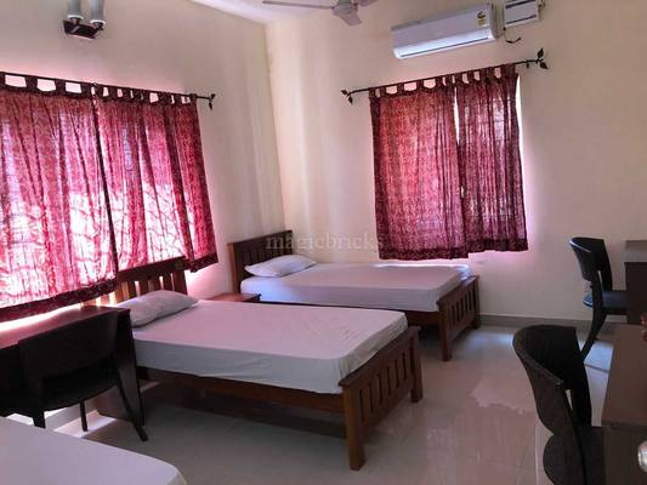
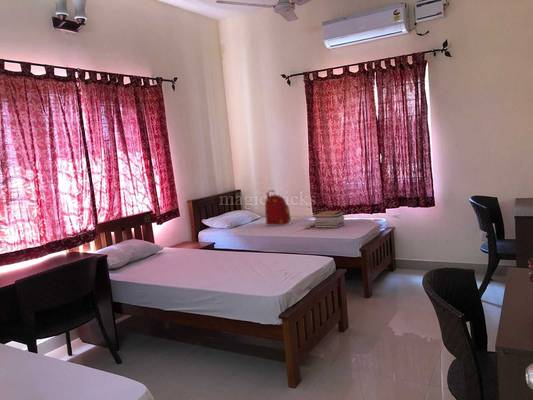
+ backpack (276, 206)
+ book stack (328, 219)
